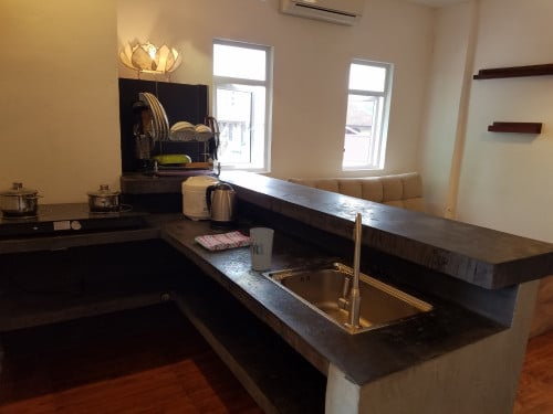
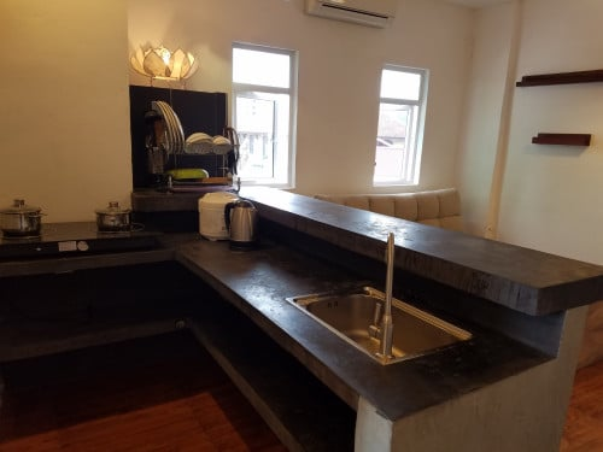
- cup (261, 248)
- dish towel (223, 240)
